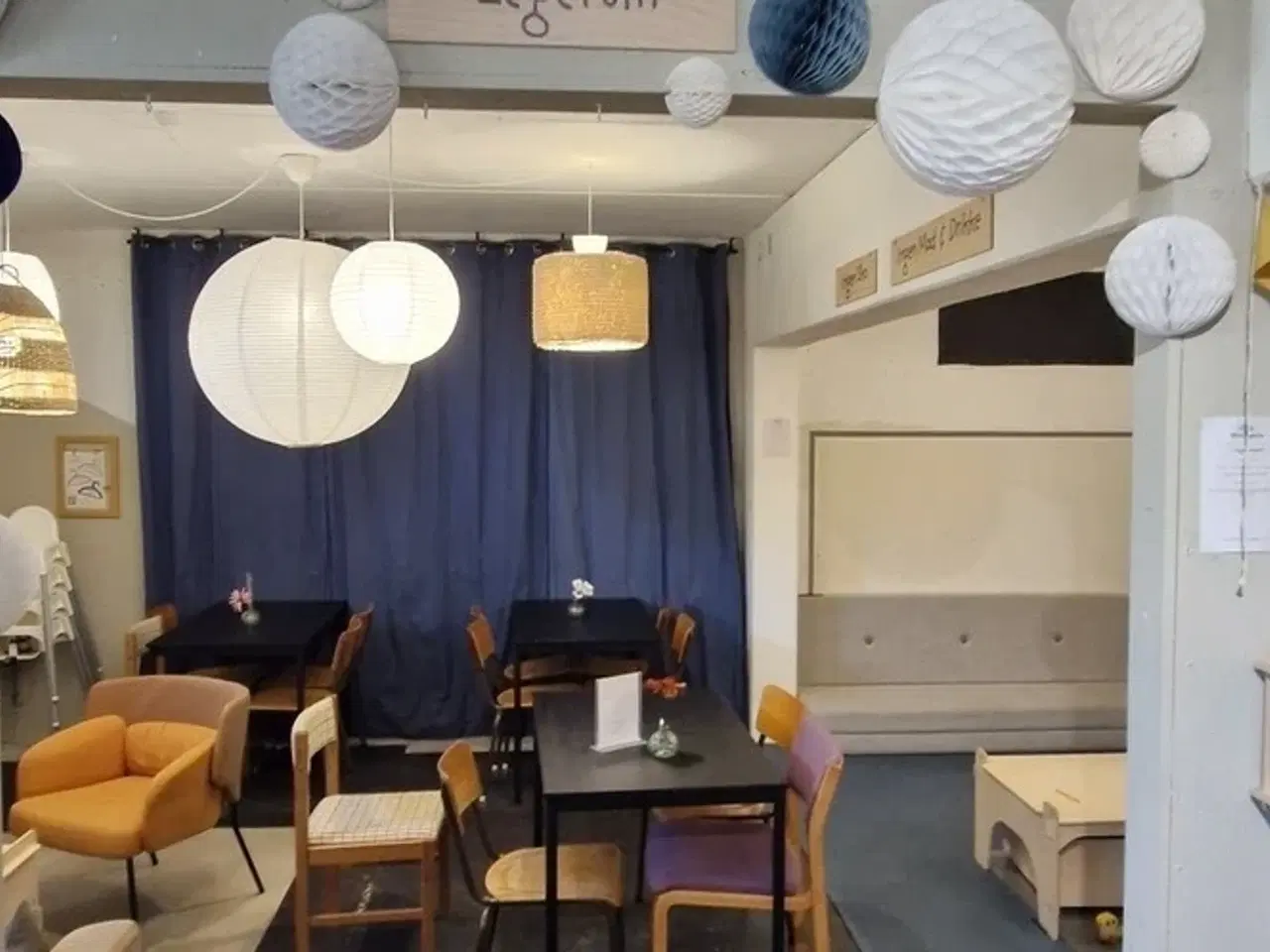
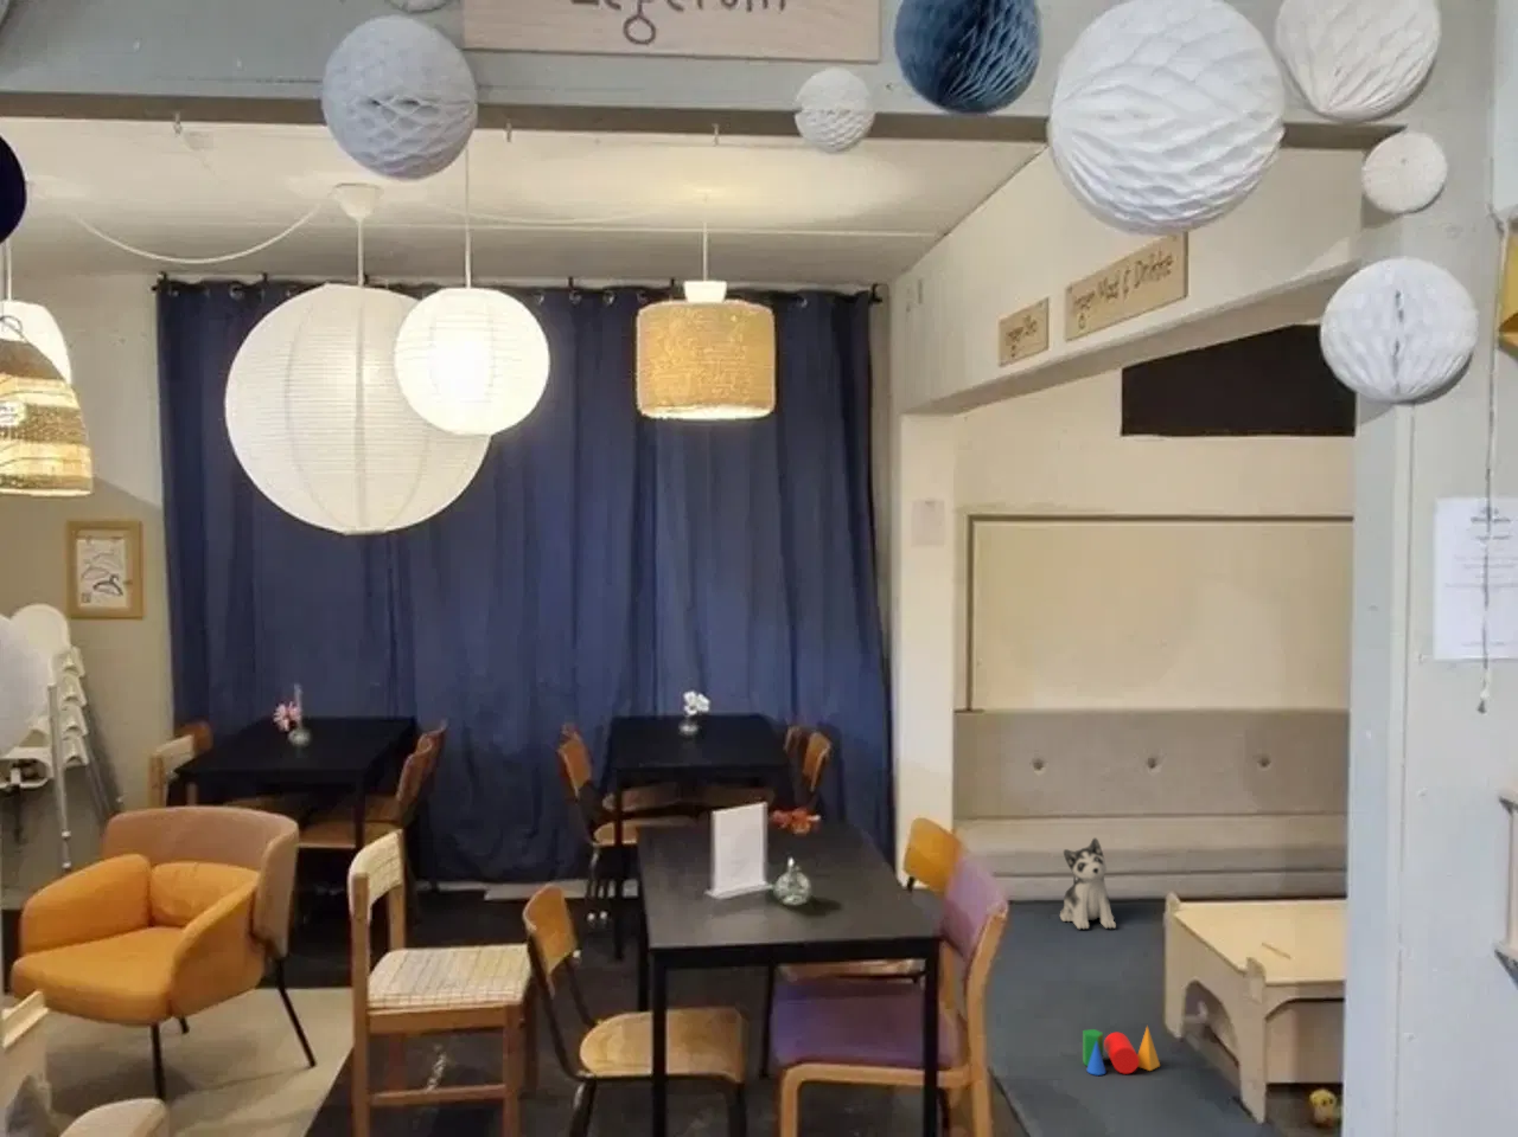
+ toy blocks (1122, 1046)
+ plush toy (1087, 877)
